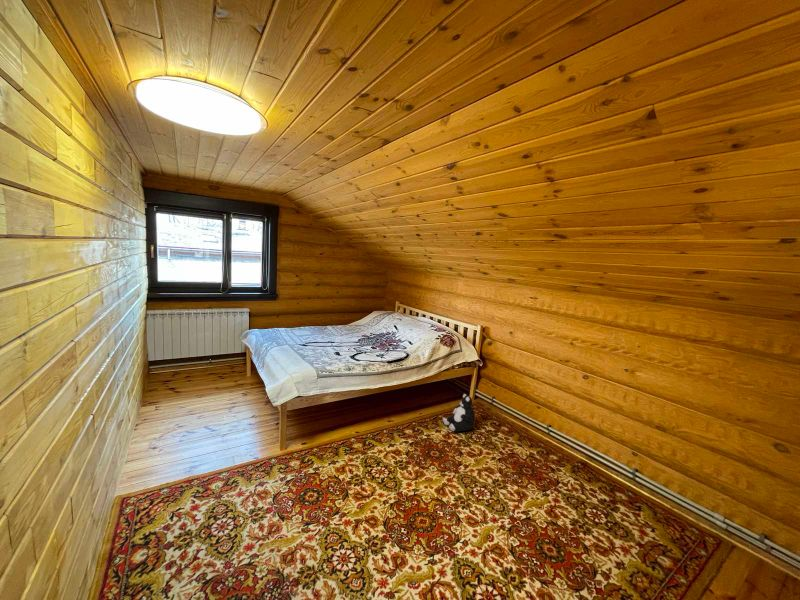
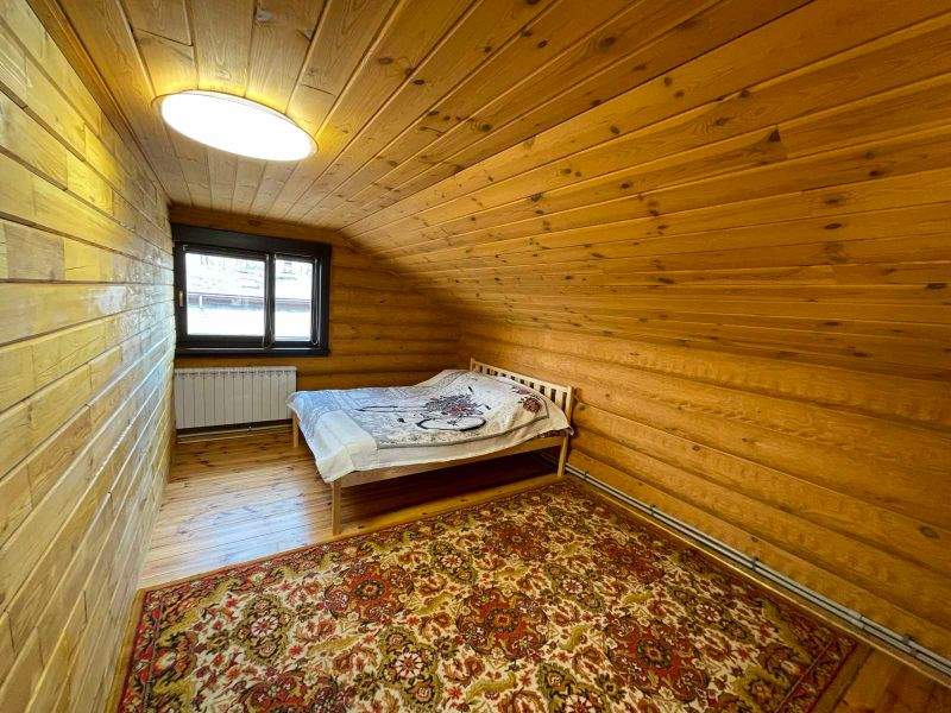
- plush toy (461, 411)
